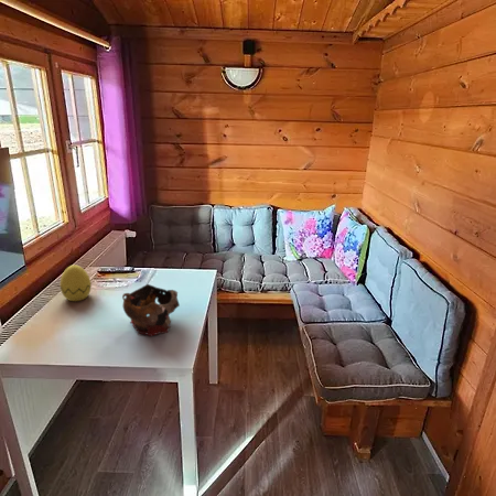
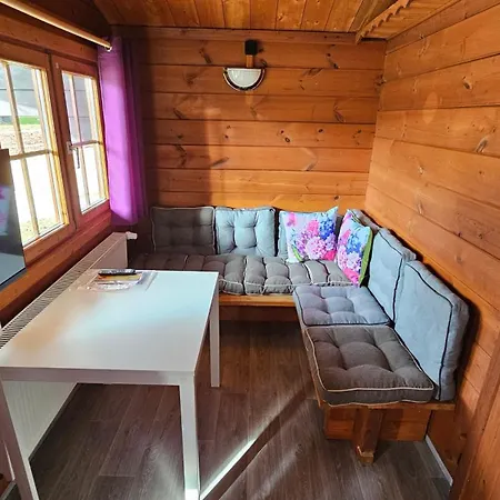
- decorative bowl (152, 306)
- decorative egg (75, 281)
